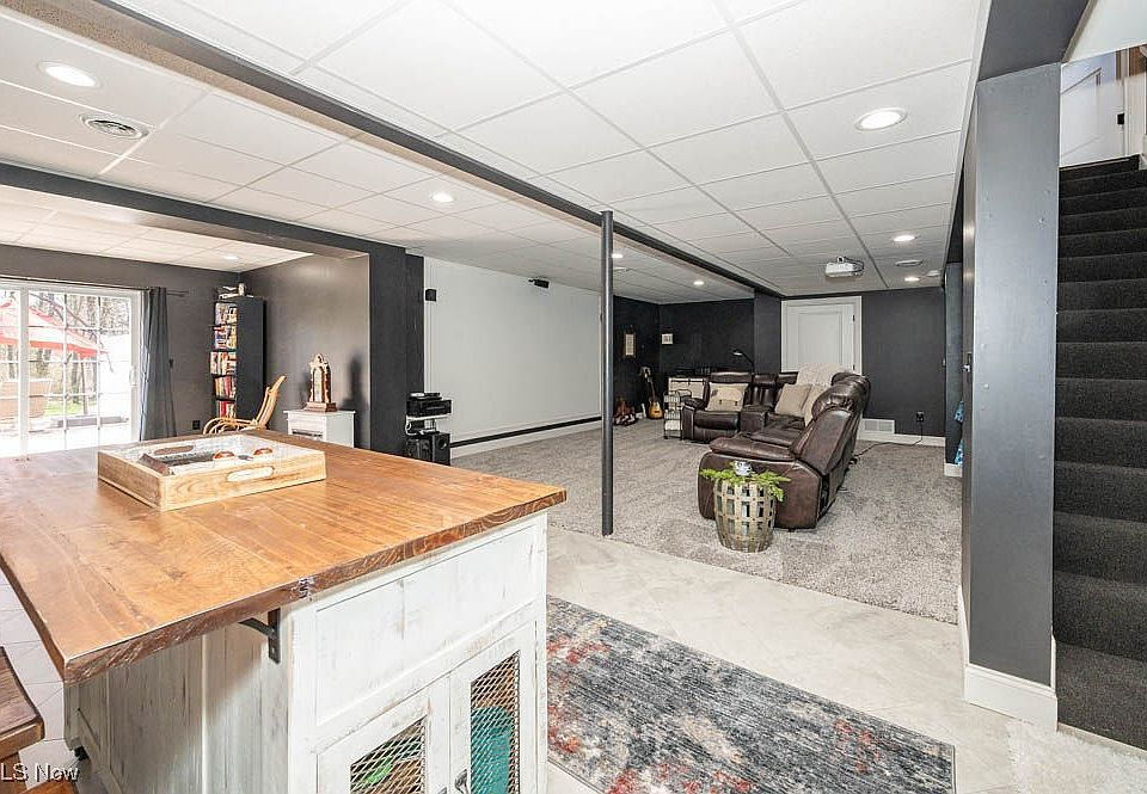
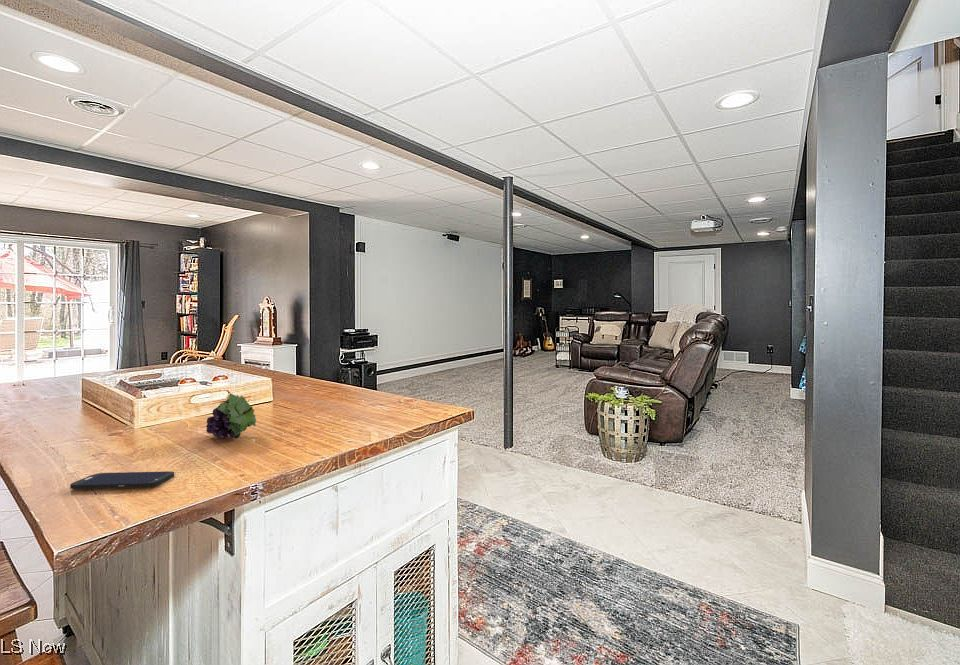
+ smartphone (124, 479)
+ fruit (229, 416)
